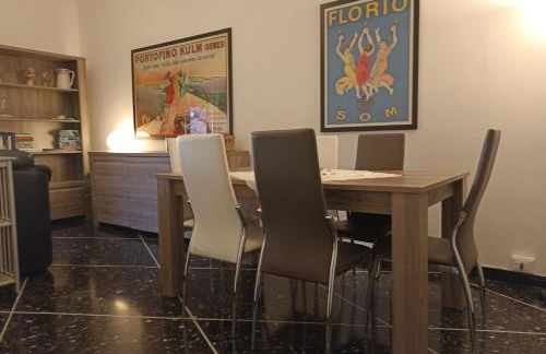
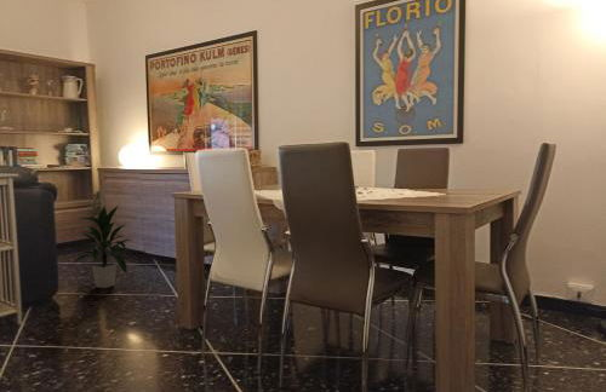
+ indoor plant (103, 246)
